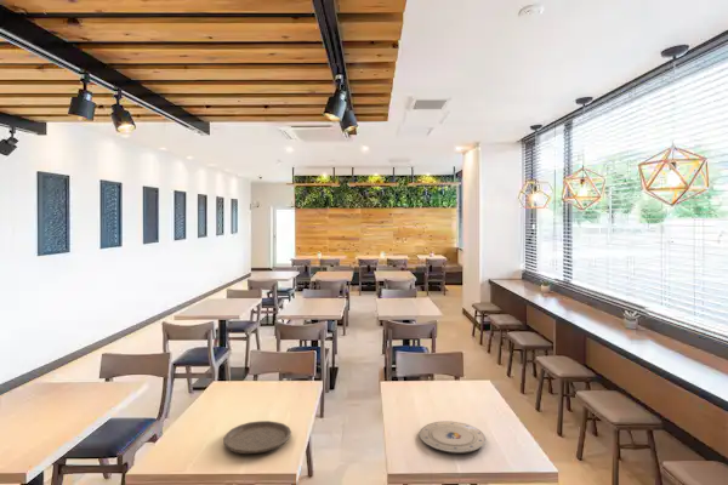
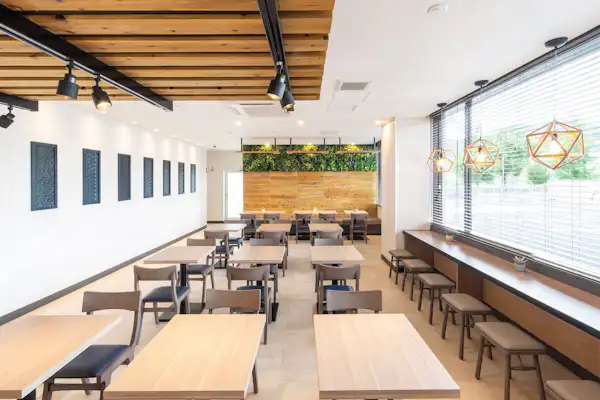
- plate (451, 436)
- plate (257, 436)
